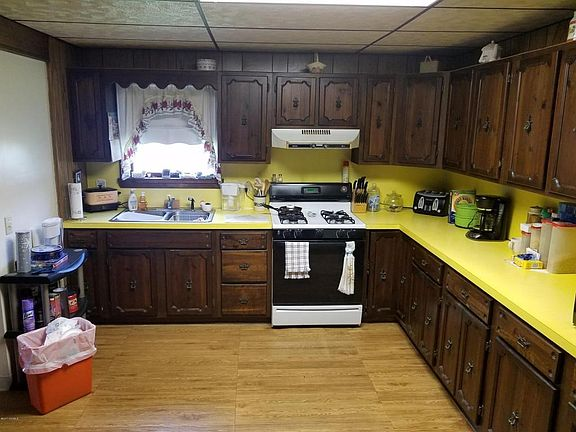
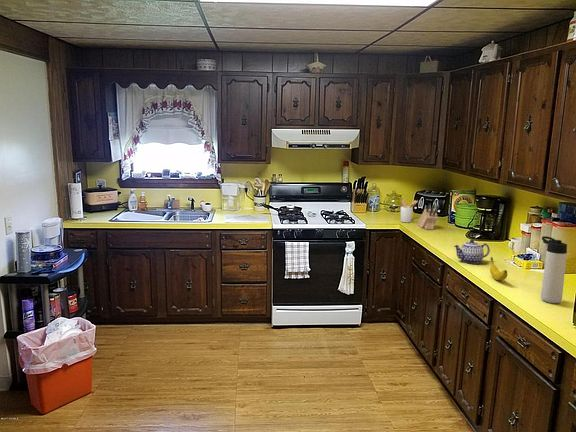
+ banana (498, 270)
+ teapot (471, 250)
+ knife block (428, 215)
+ utensil holder (409, 210)
+ thermos bottle (551, 269)
